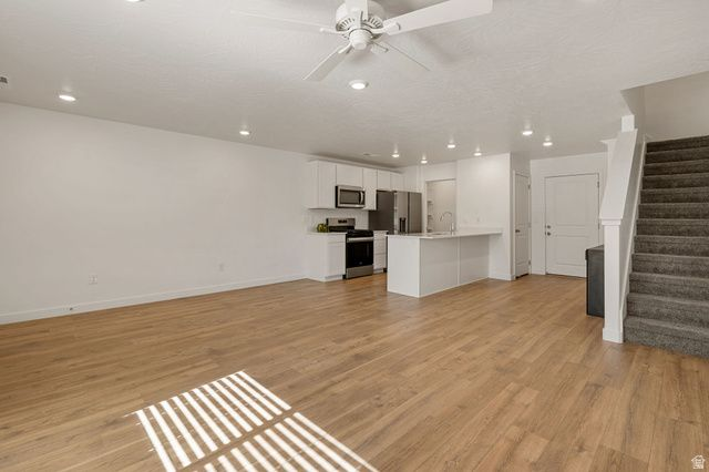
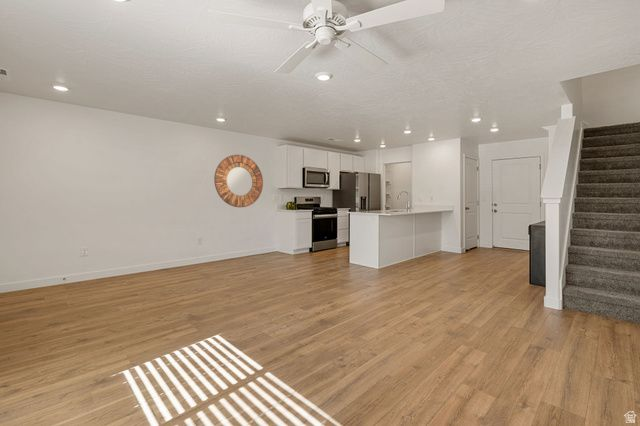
+ home mirror (240, 181)
